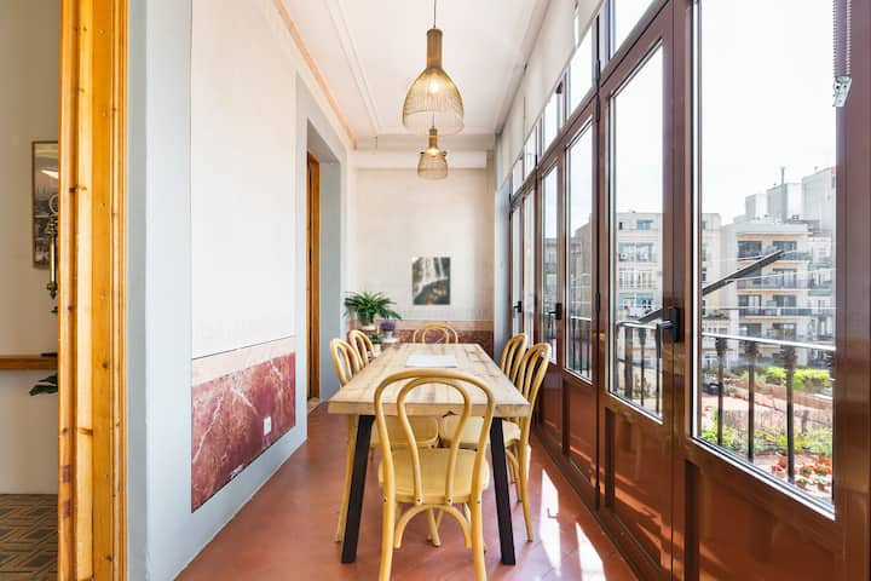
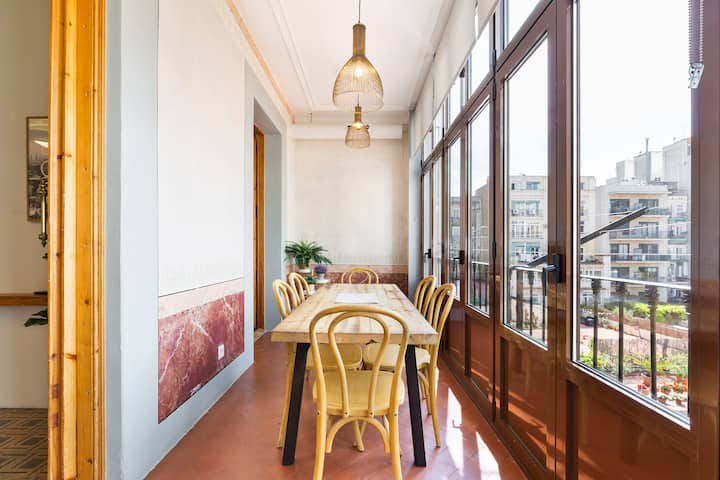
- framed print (431, 281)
